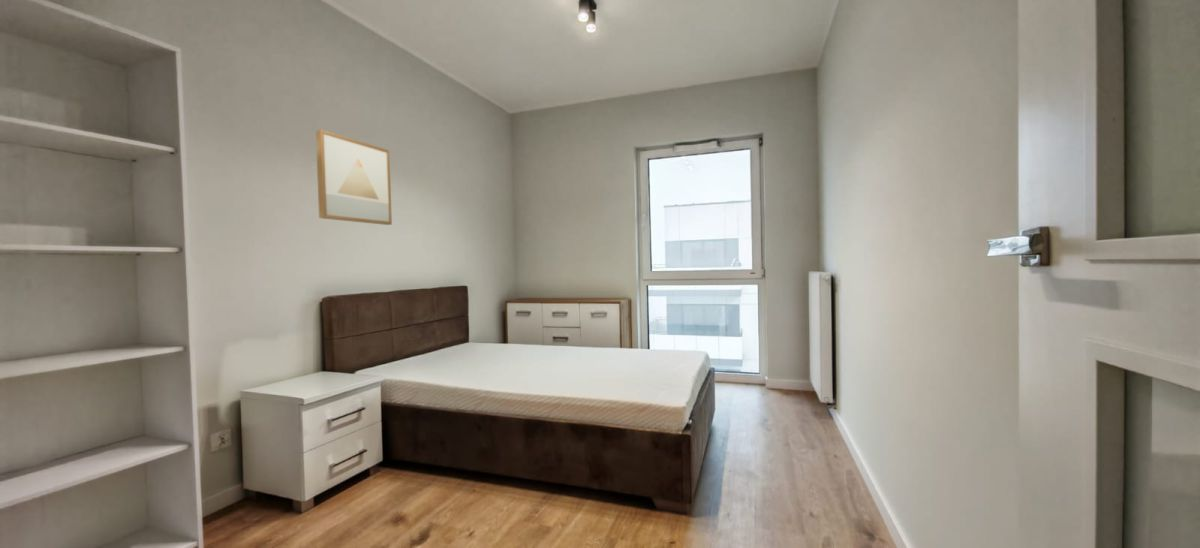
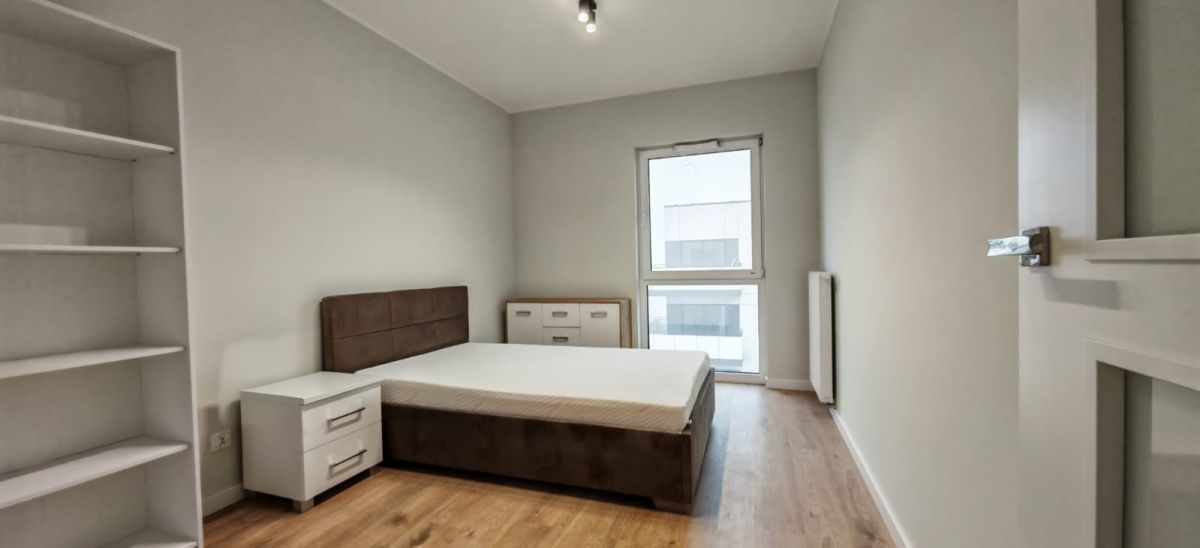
- wall art (357, 181)
